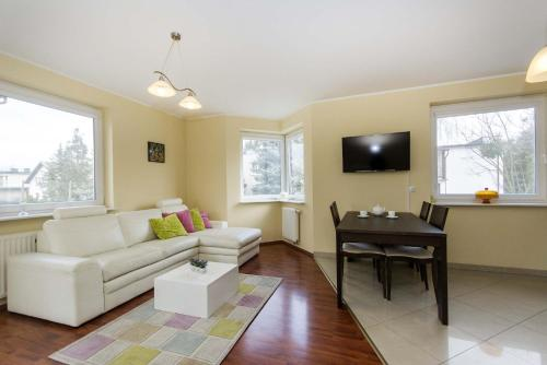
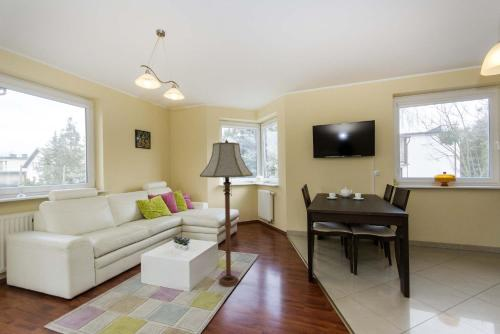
+ floor lamp (227, 210)
